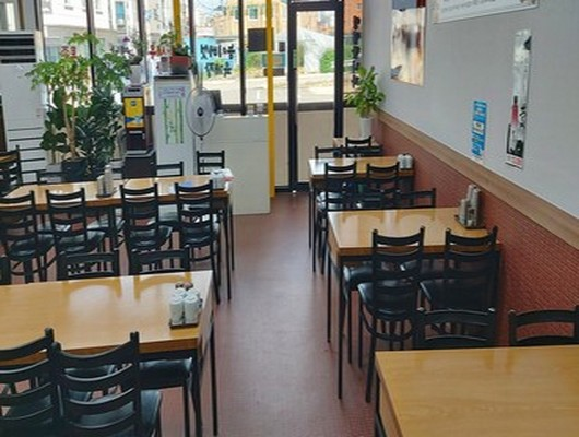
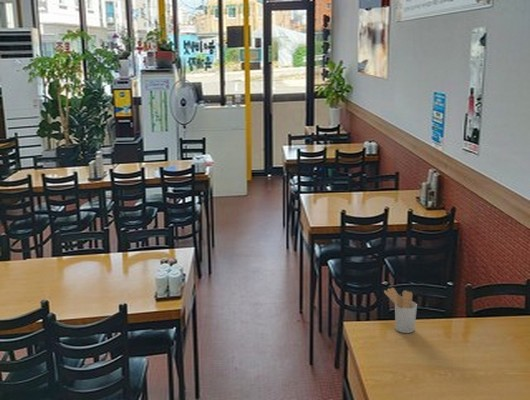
+ utensil holder (400, 309)
